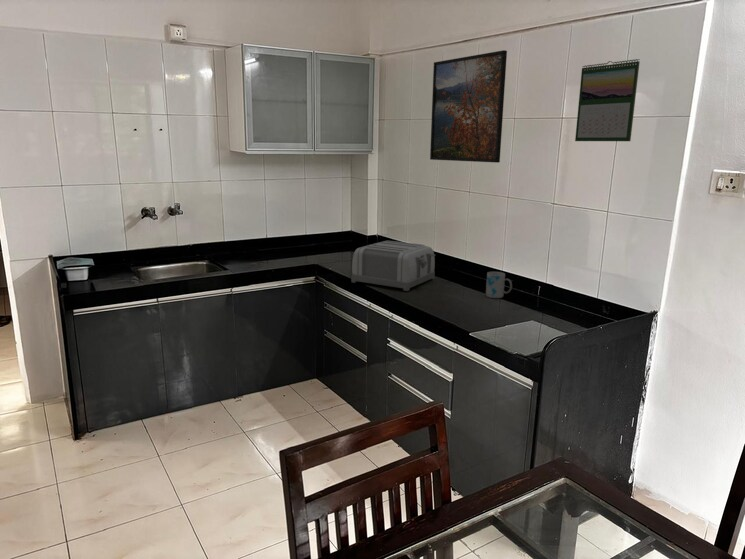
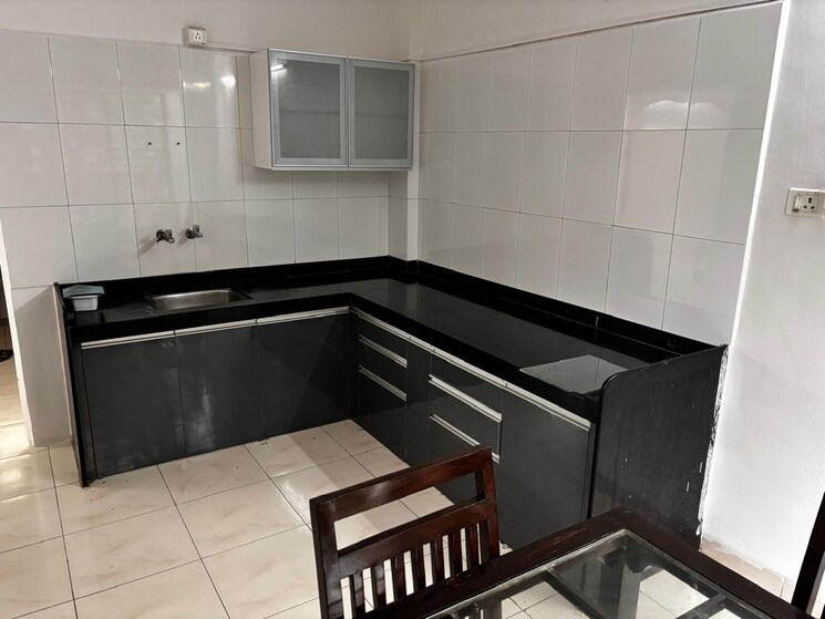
- toaster (396, 263)
- calendar (605, 101)
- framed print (465, 109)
- mug (499, 285)
